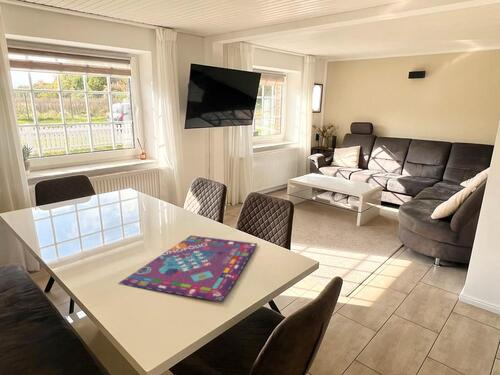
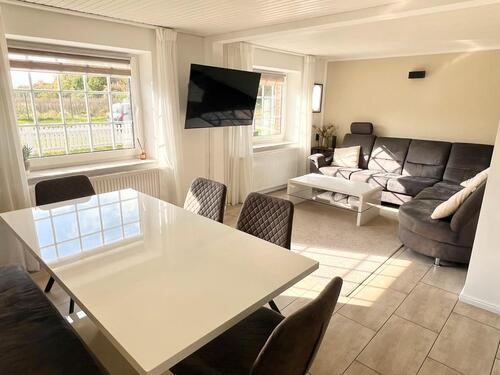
- gameboard (188, 259)
